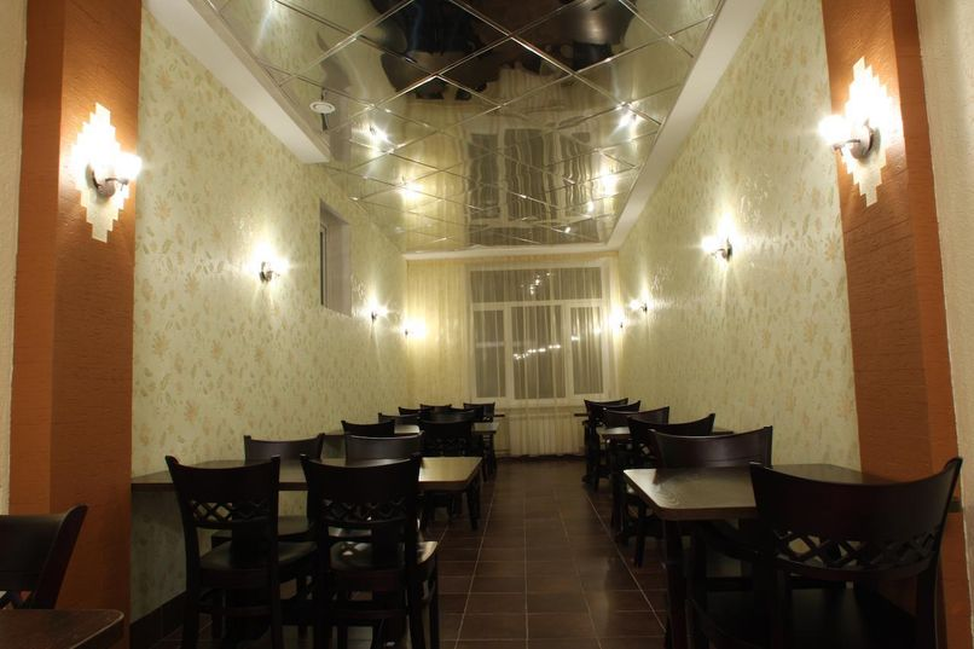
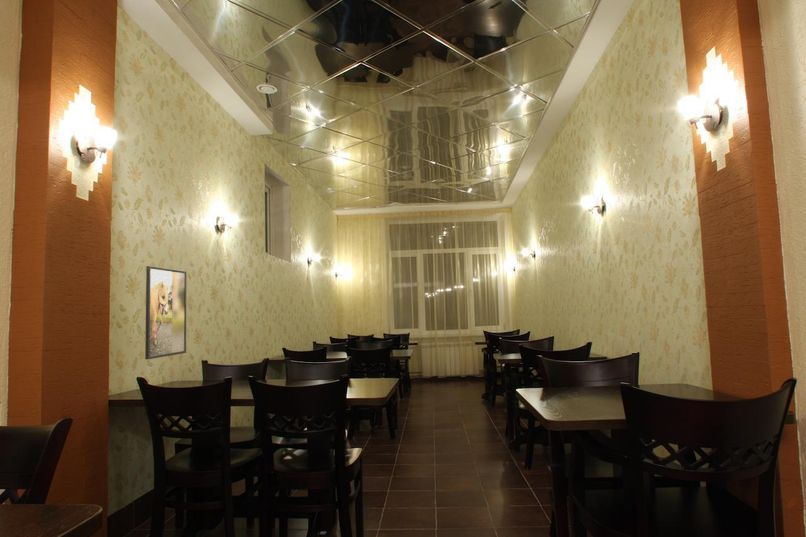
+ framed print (167, 312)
